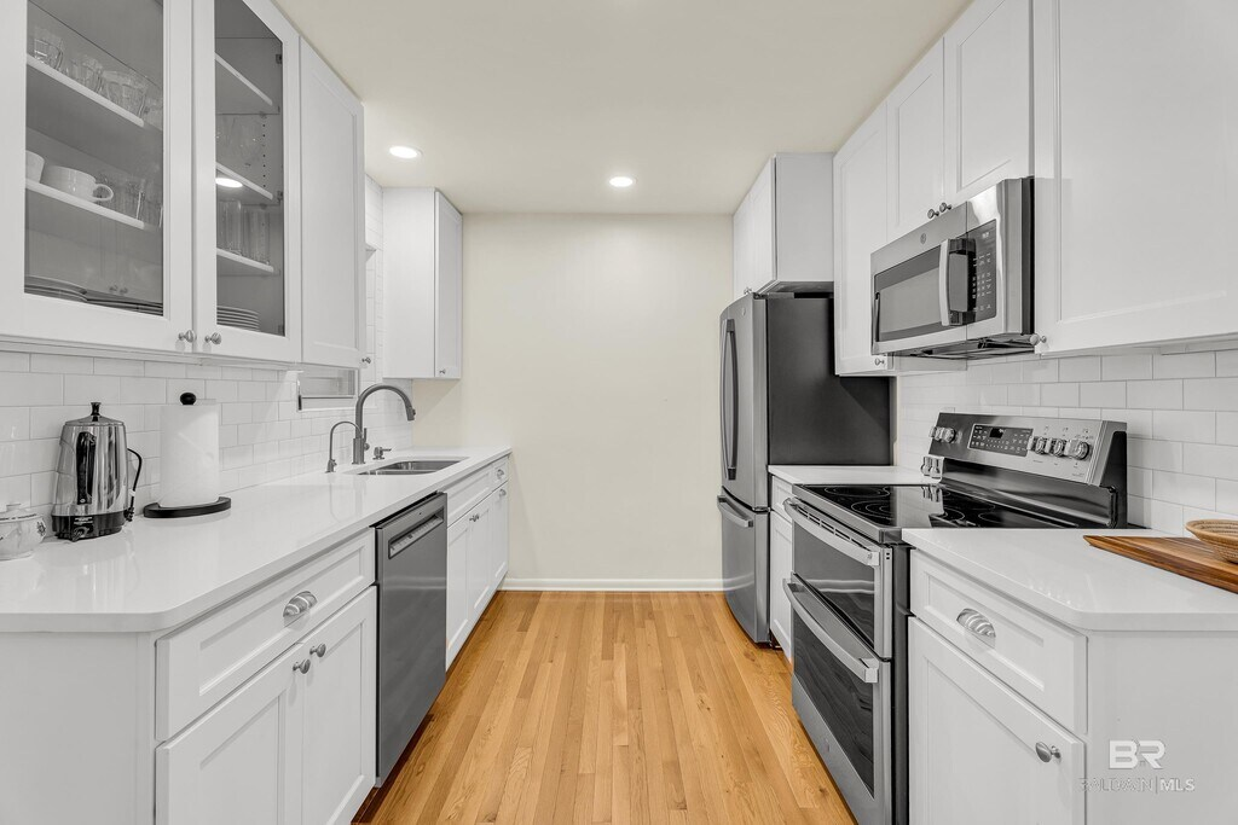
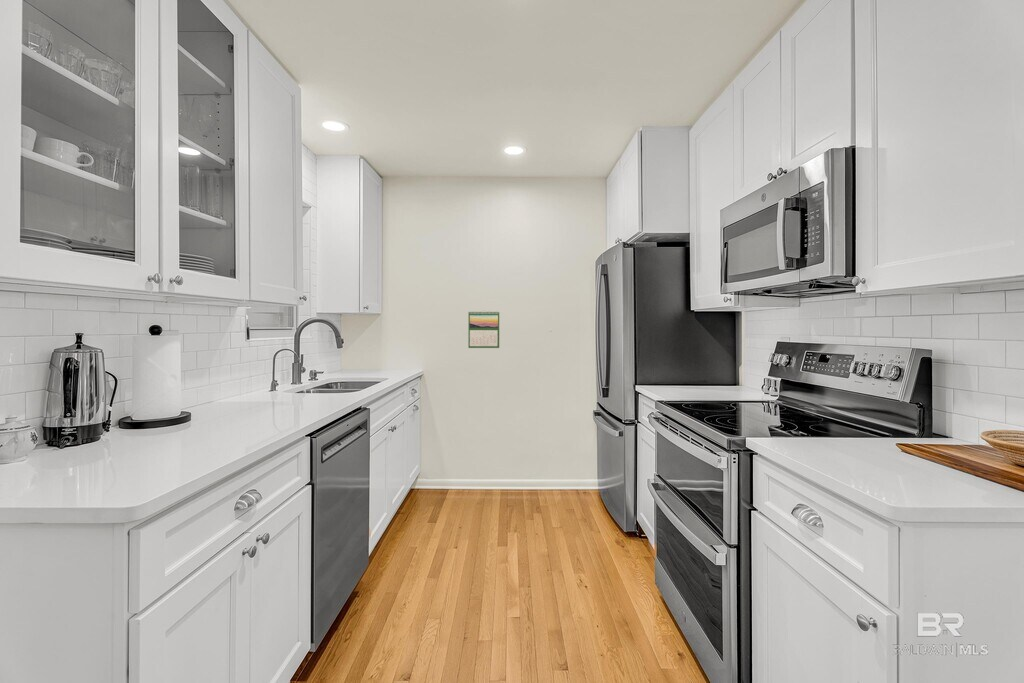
+ calendar (483, 329)
